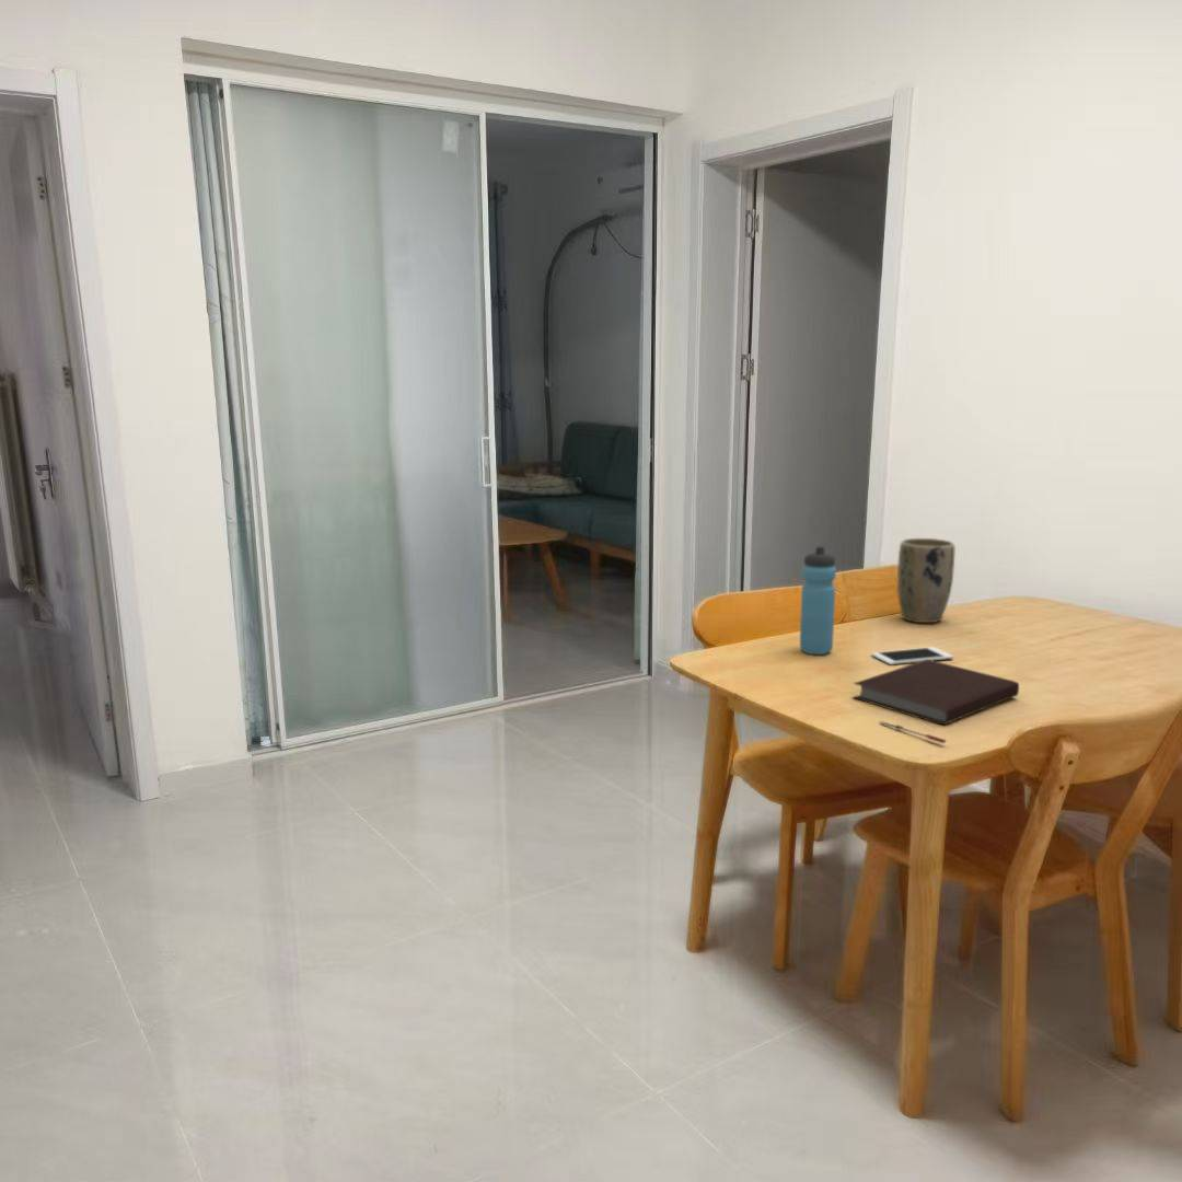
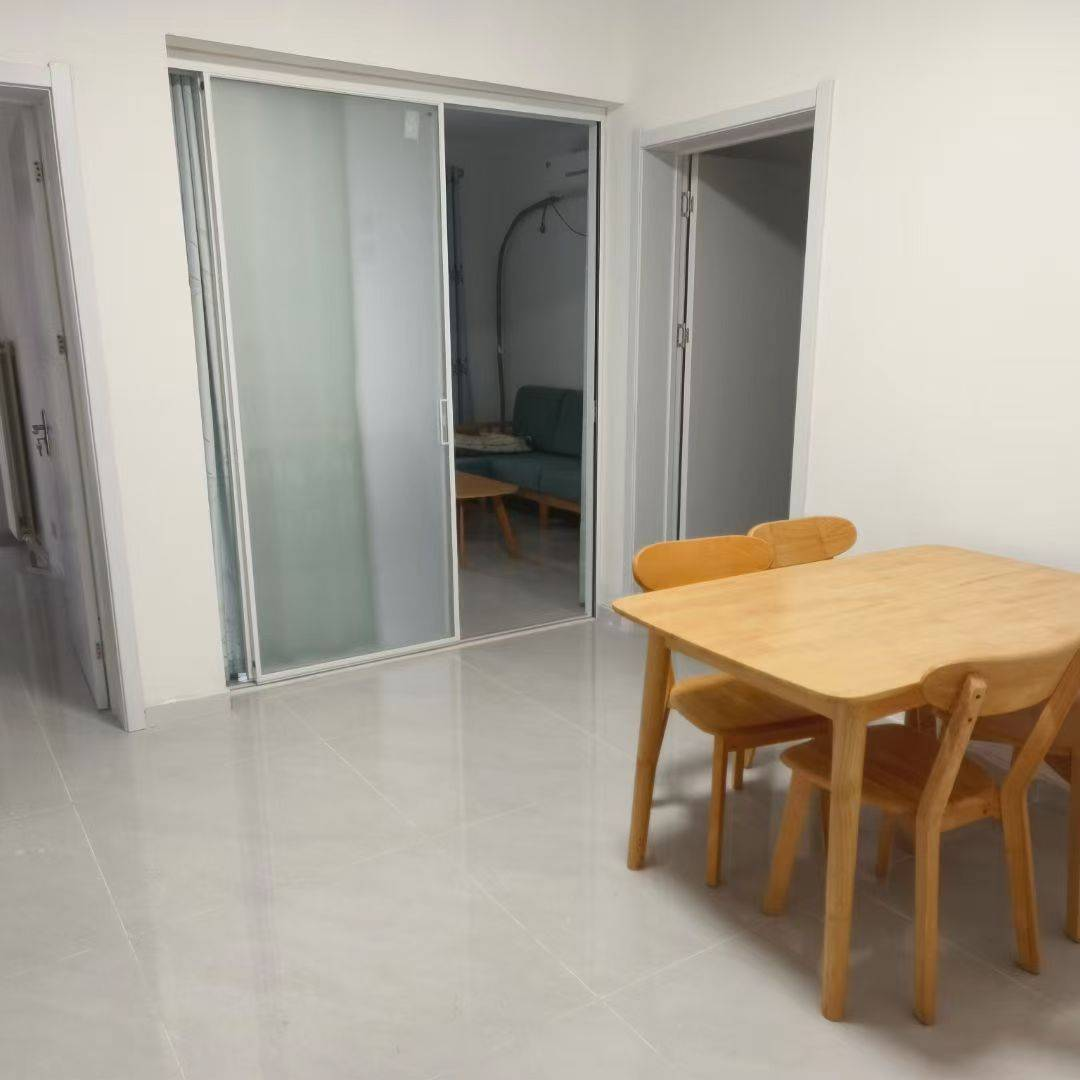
- cell phone (912, 656)
- water bottle (818, 599)
- notebook (936, 690)
- pen (911, 731)
- plant pot (924, 580)
